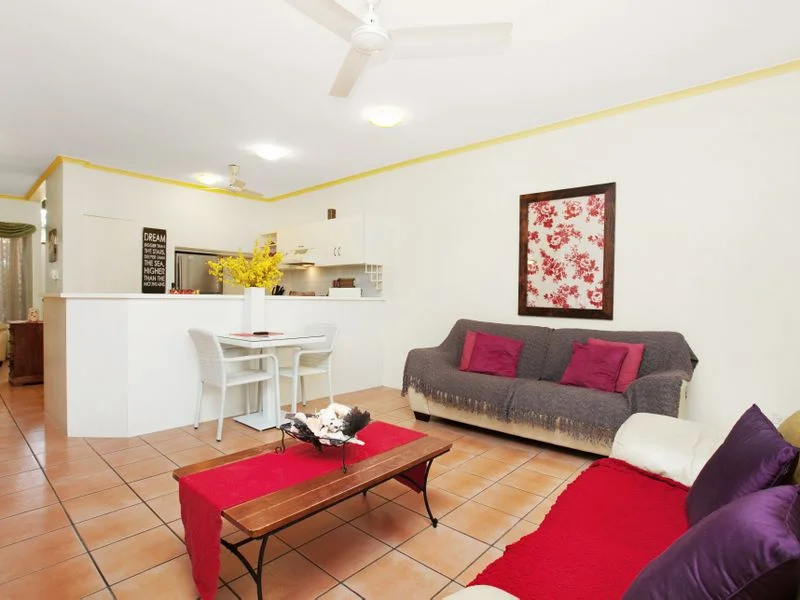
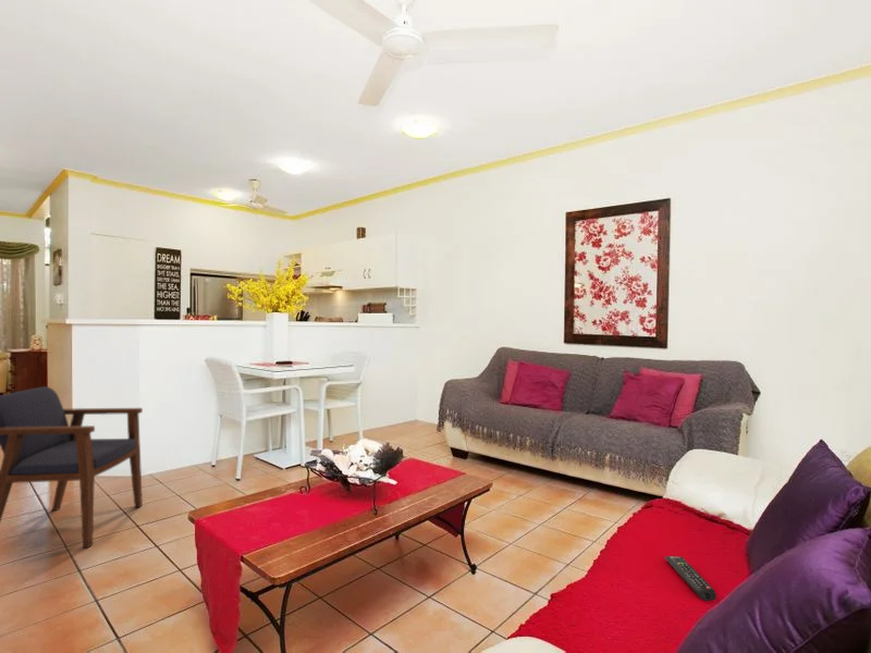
+ remote control (688, 575)
+ armchair (70, 458)
